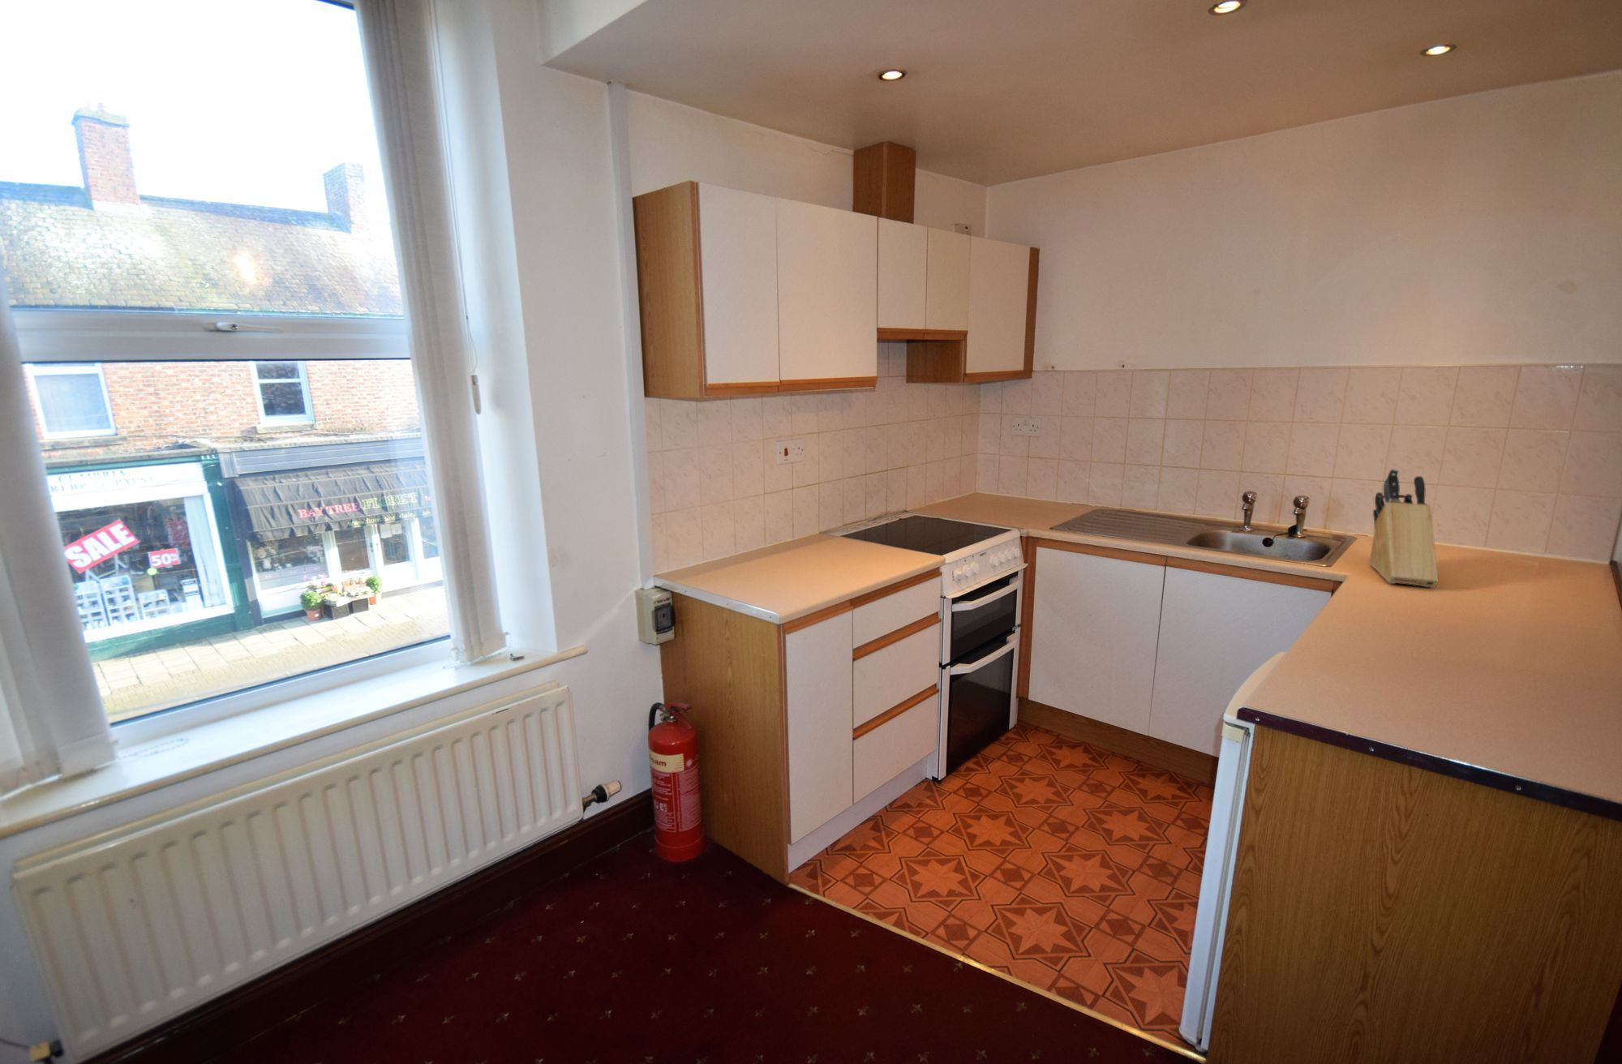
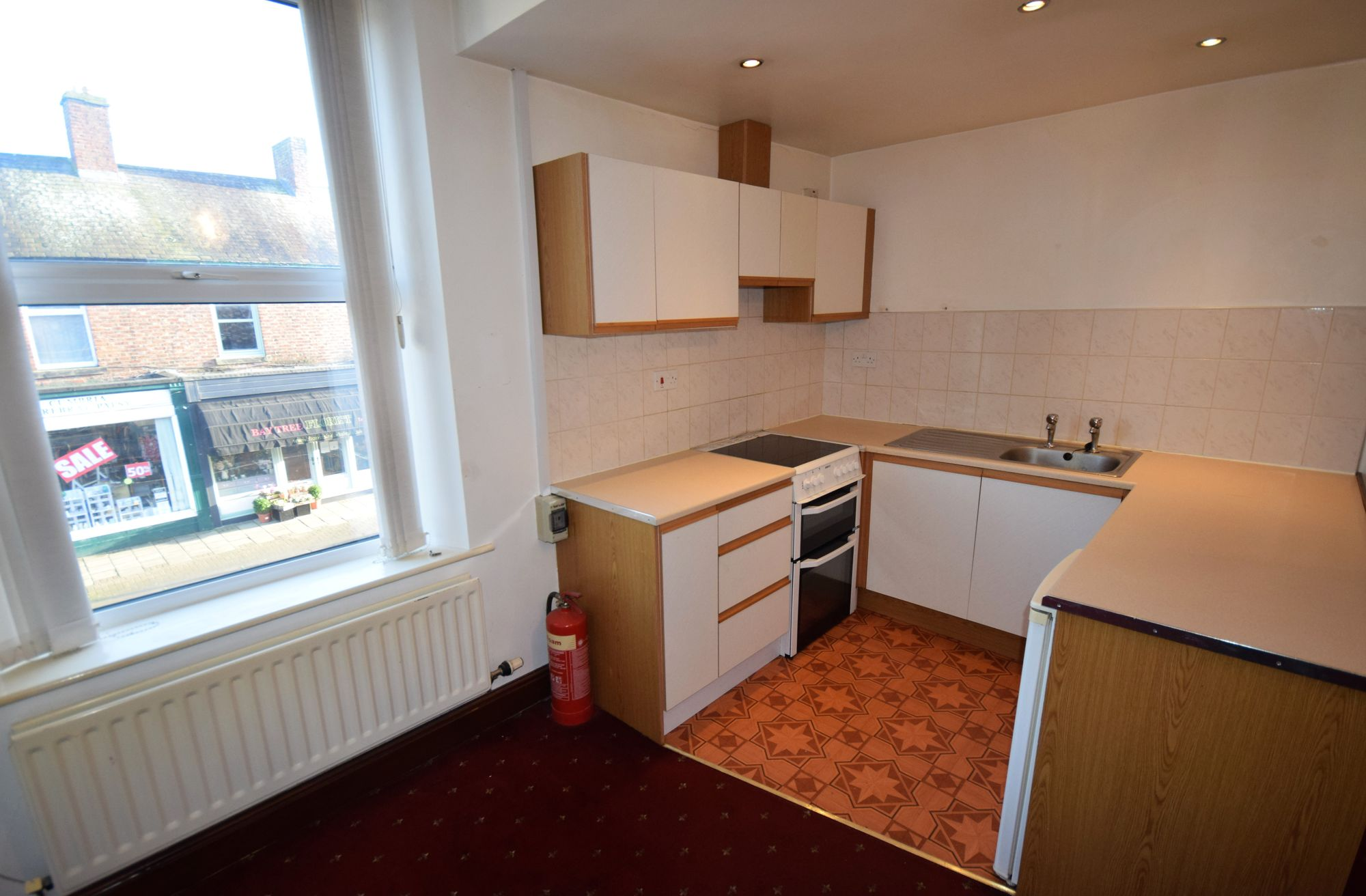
- knife block (1405, 524)
